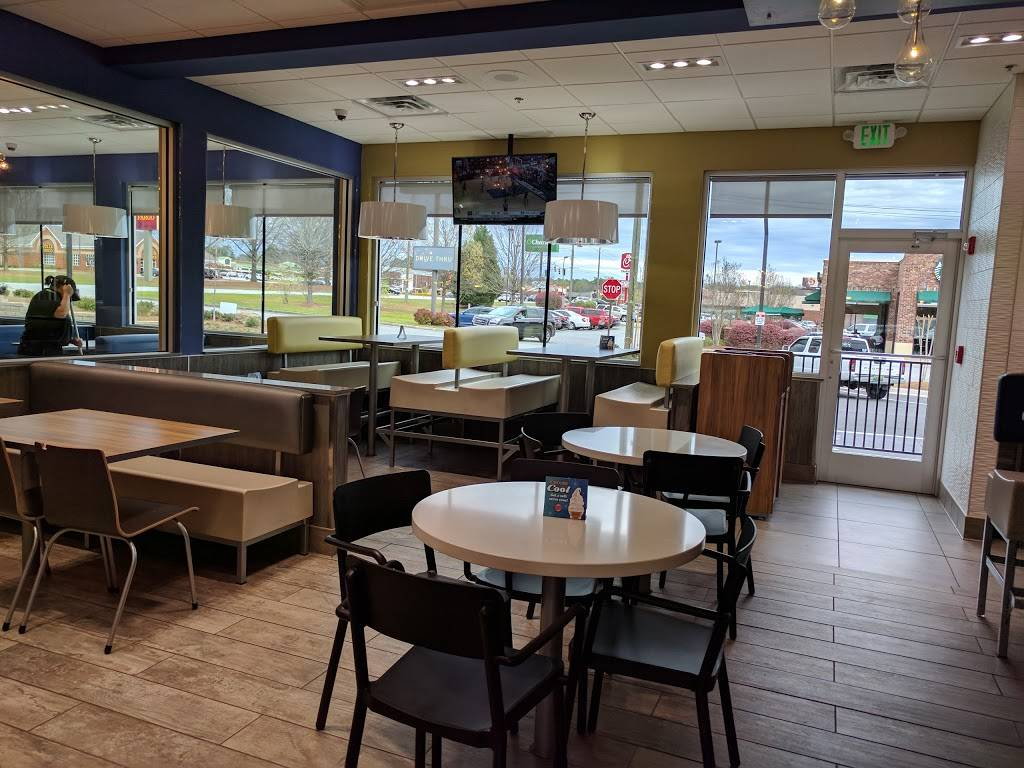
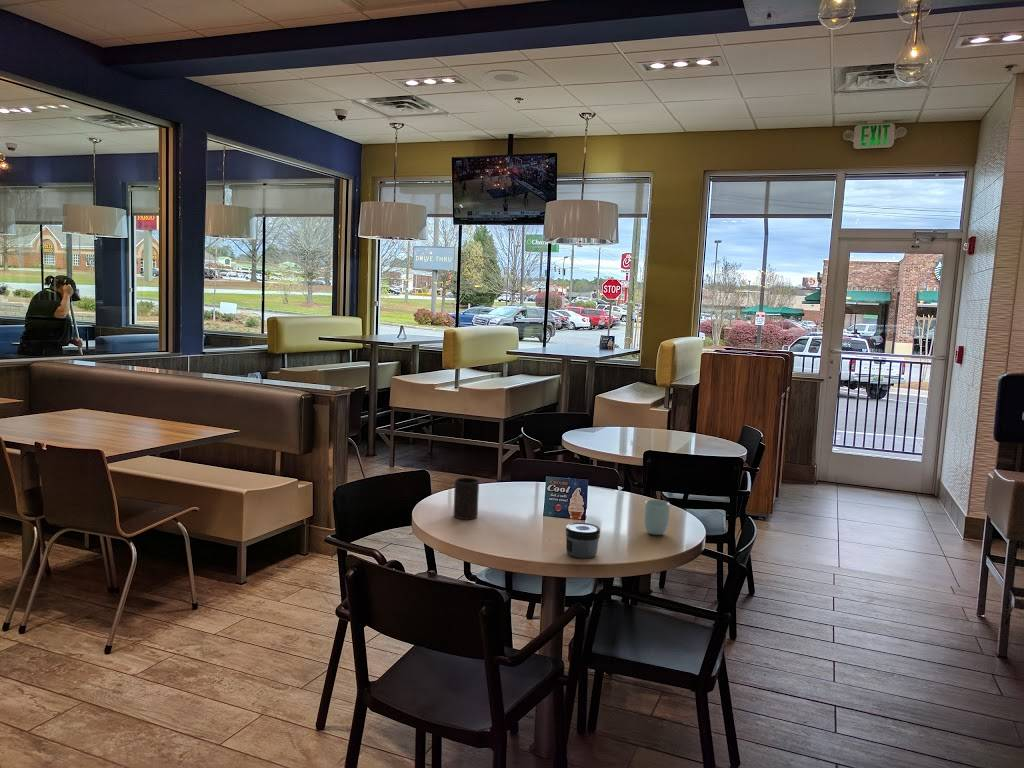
+ cup (656, 517)
+ cup (466, 498)
+ jar (582, 540)
